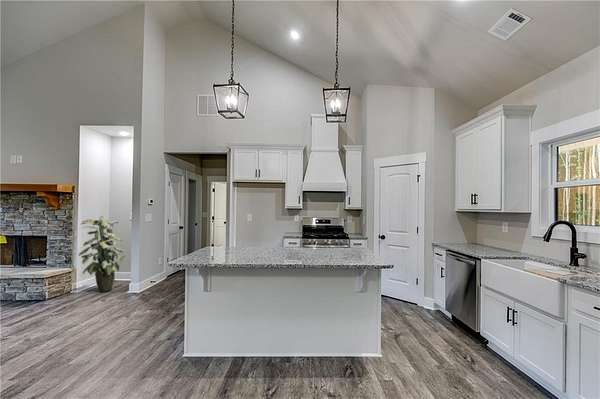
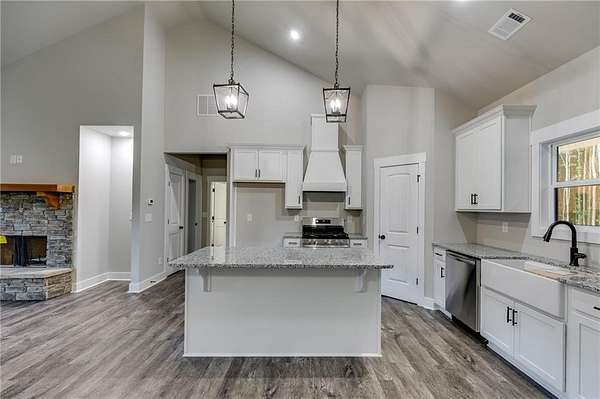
- indoor plant (102, 253)
